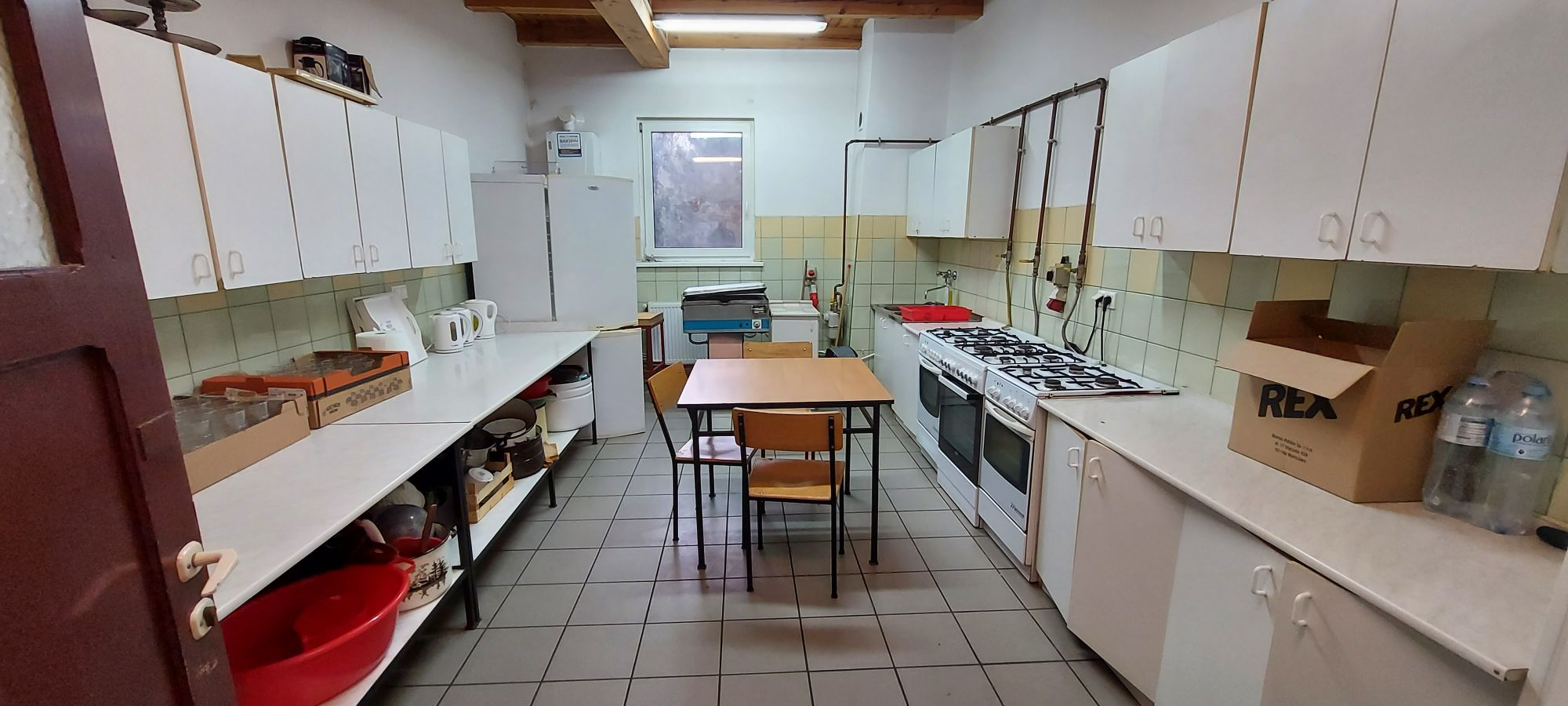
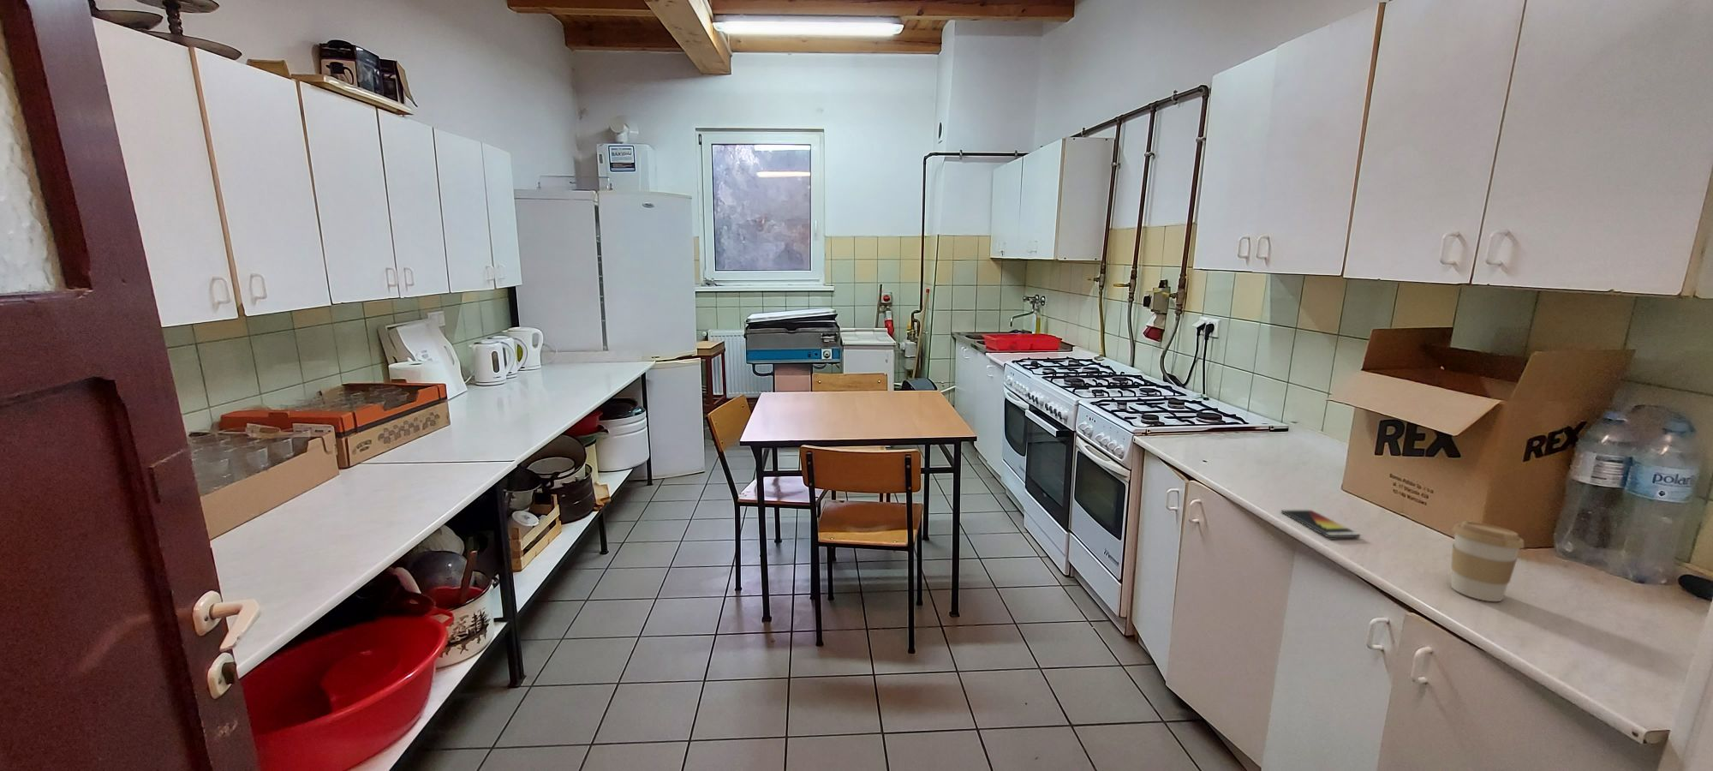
+ smartphone (1319, 523)
+ coffee cup (1482, 558)
